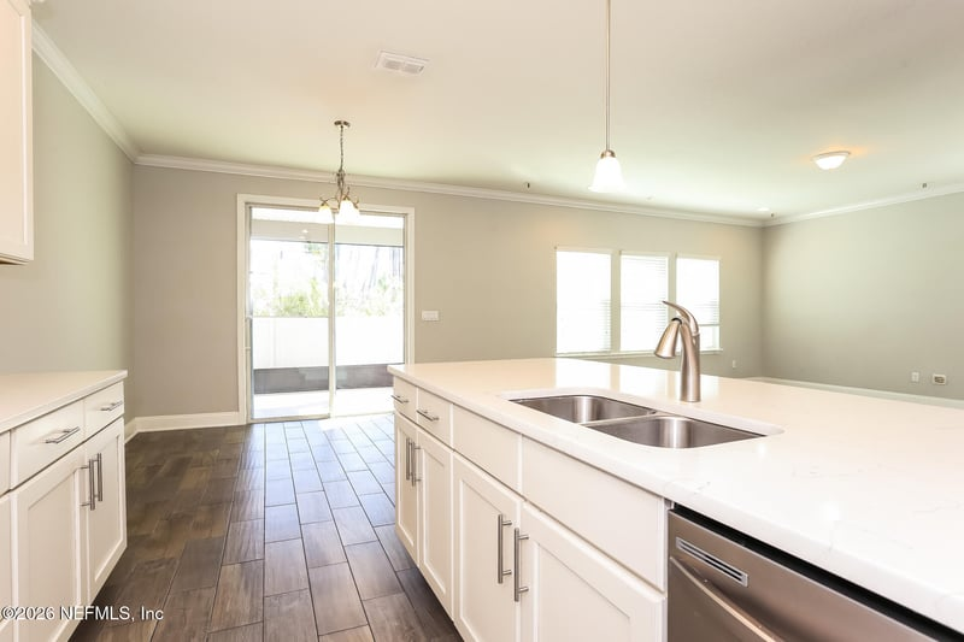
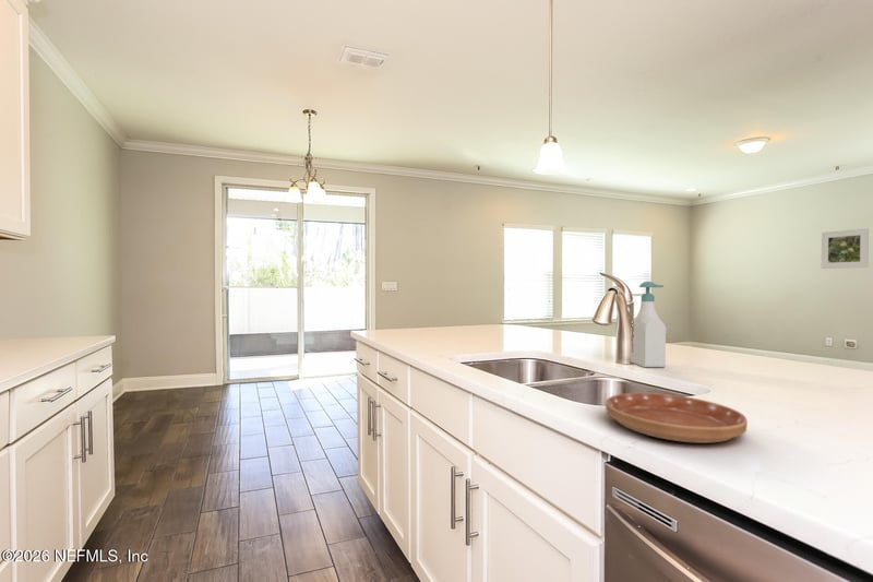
+ soap bottle (649, 322)
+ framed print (844, 249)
+ saucer (671, 416)
